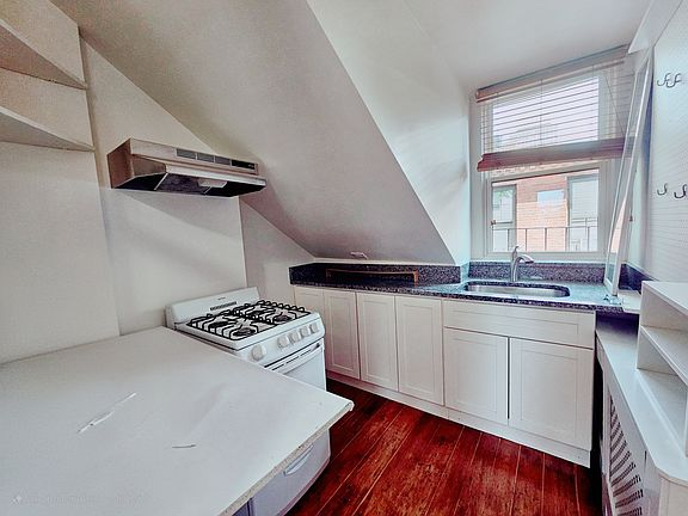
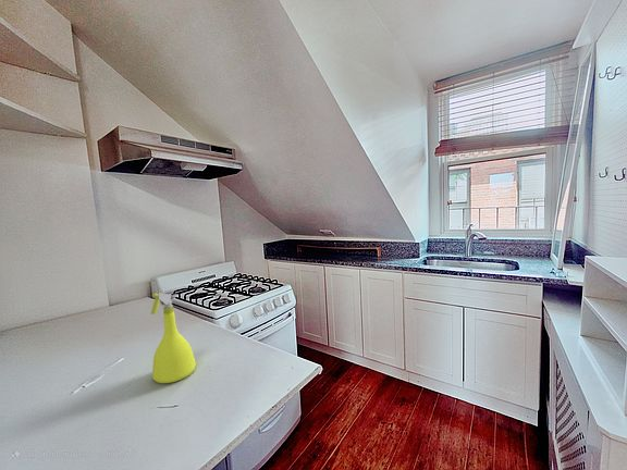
+ spray bottle (170, 331)
